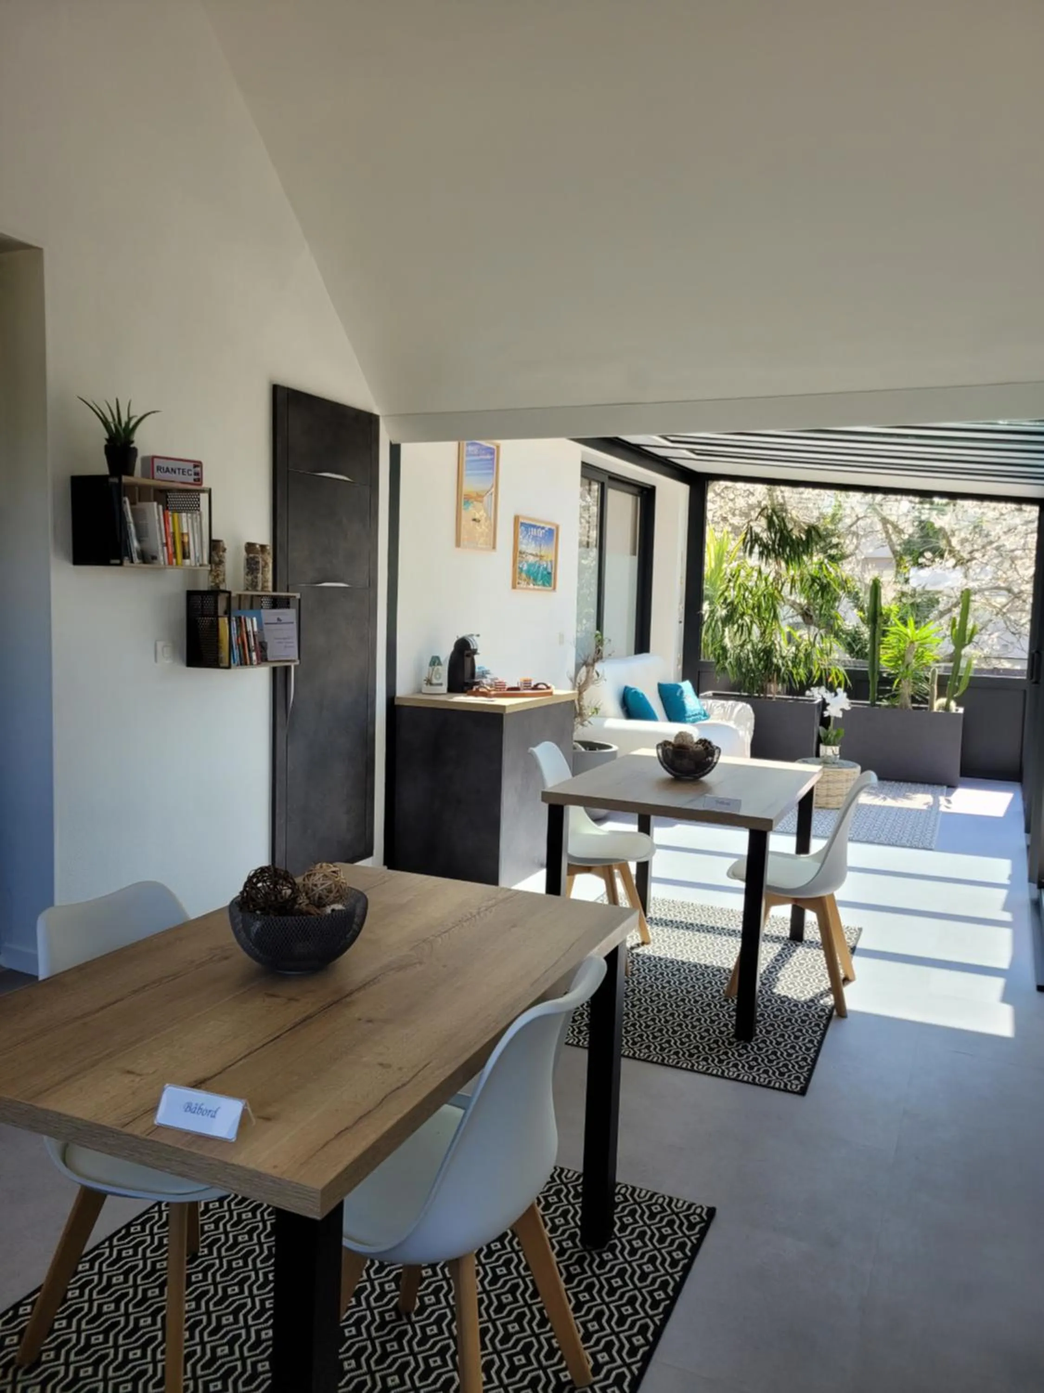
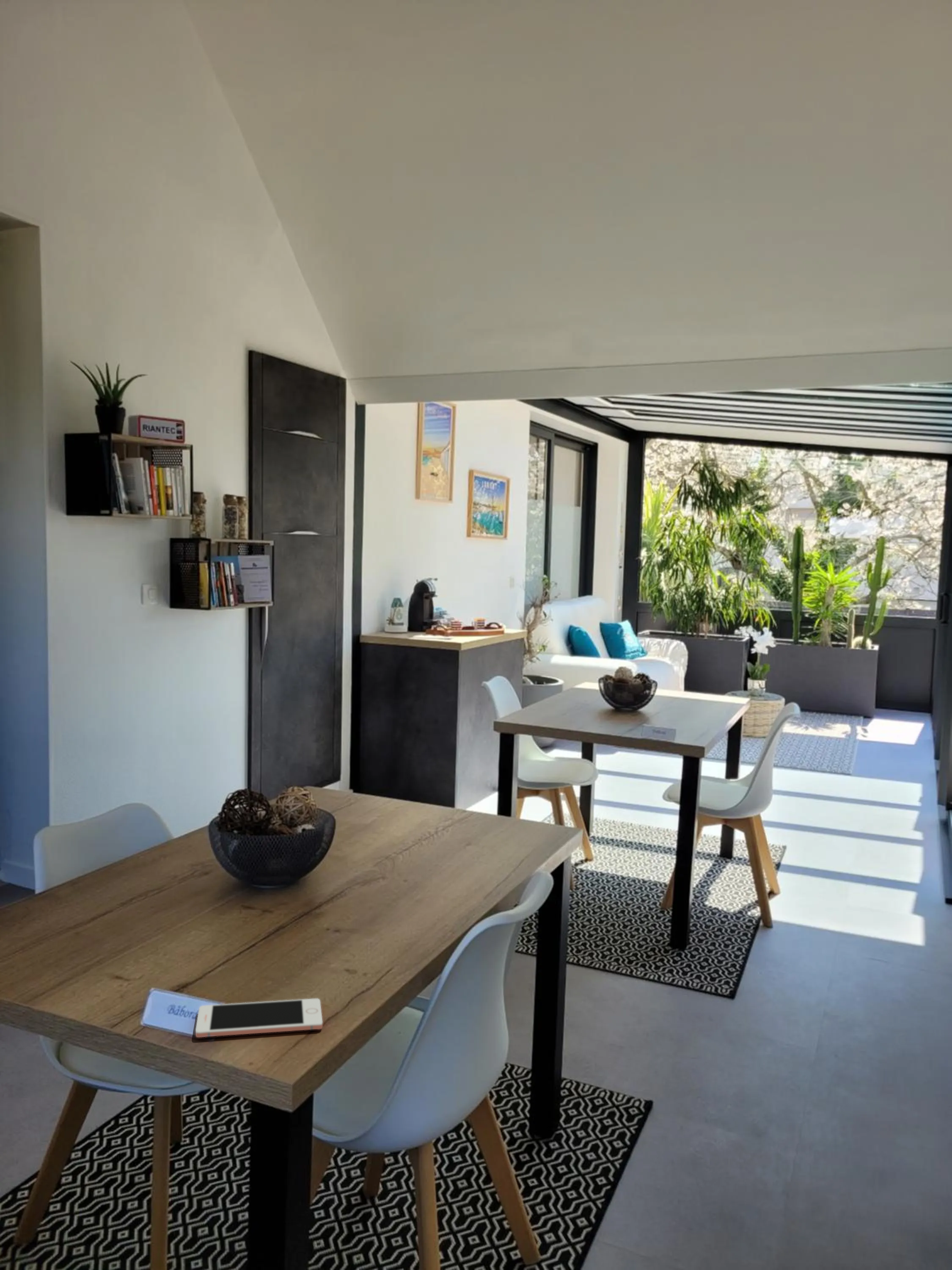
+ cell phone (260, 1017)
